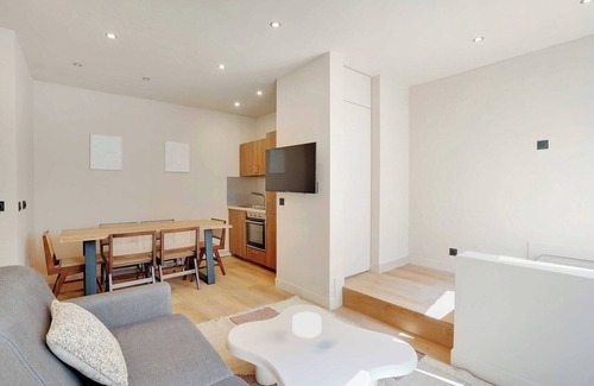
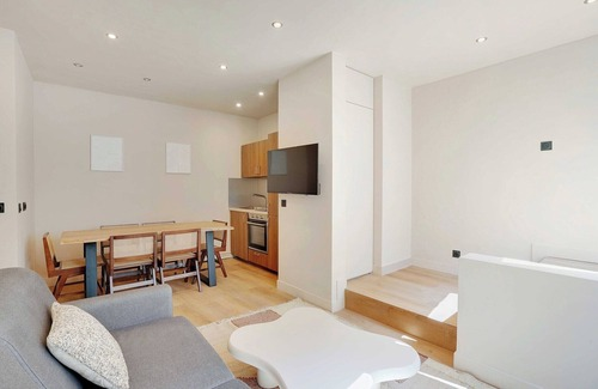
- bowl (307, 327)
